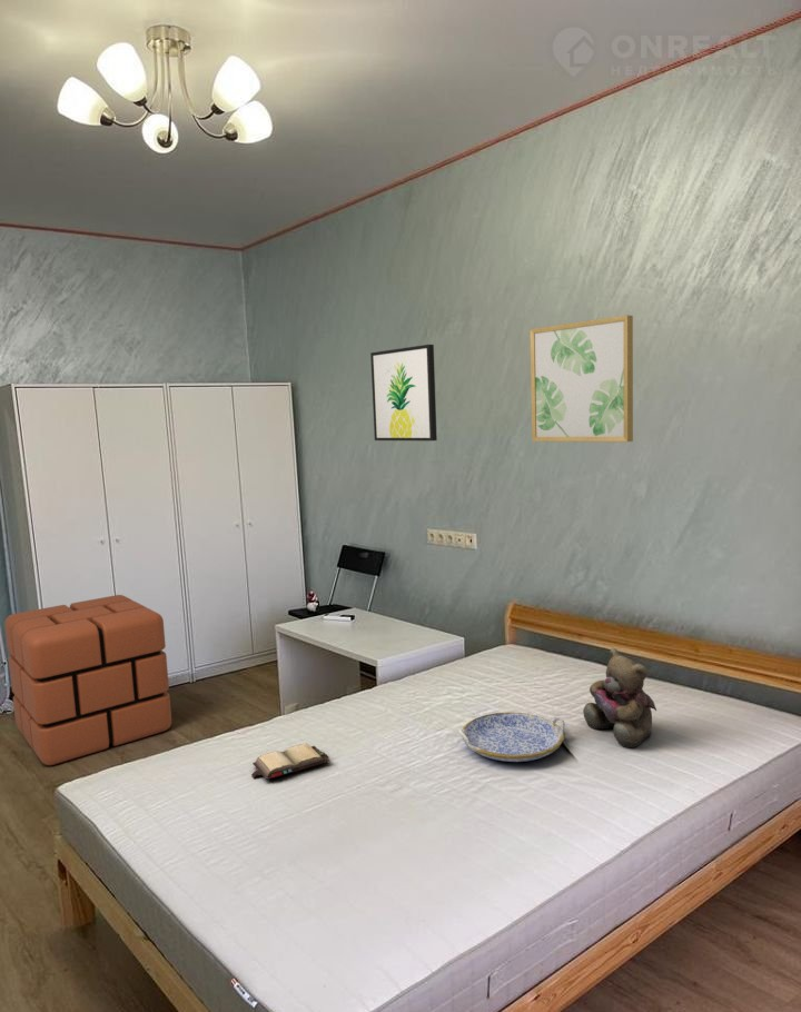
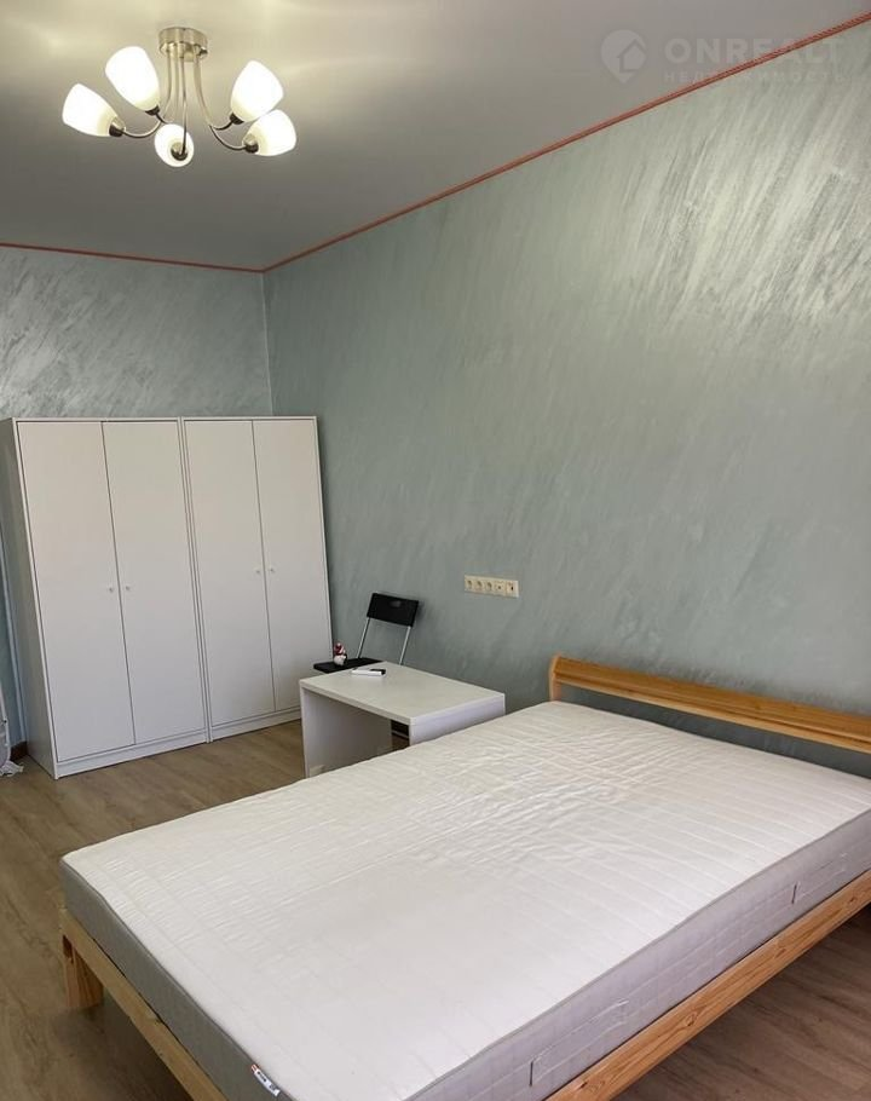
- wall art (578, 383)
- serving tray (512, 734)
- hardback book (290, 761)
- wall art (402, 395)
- pouf (88, 672)
- teddy bear (620, 692)
